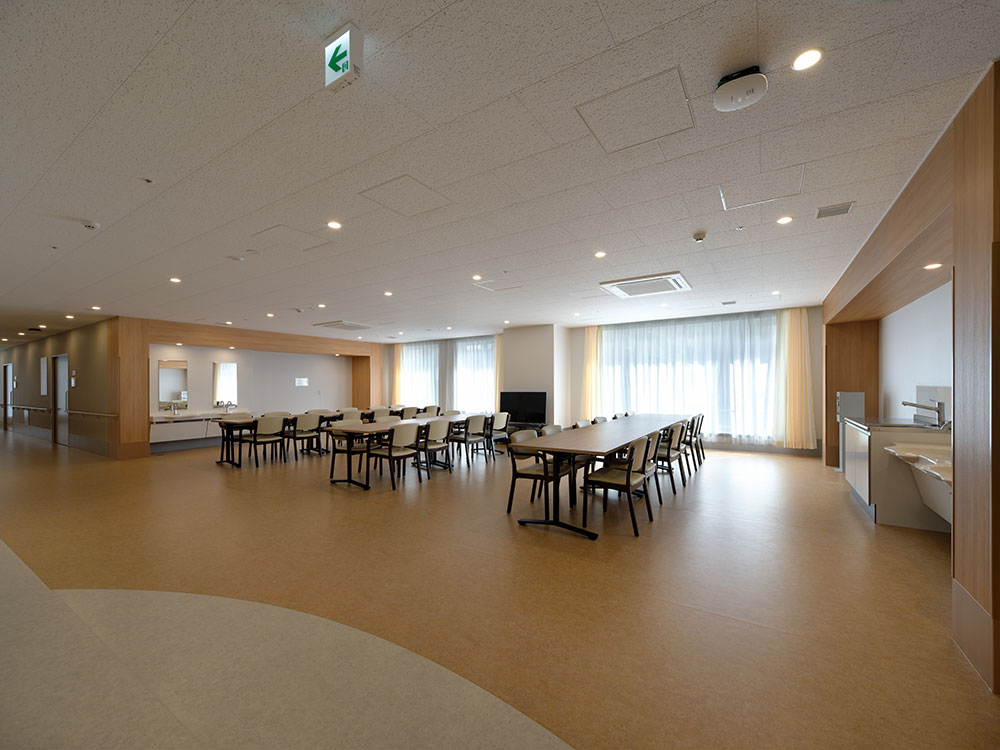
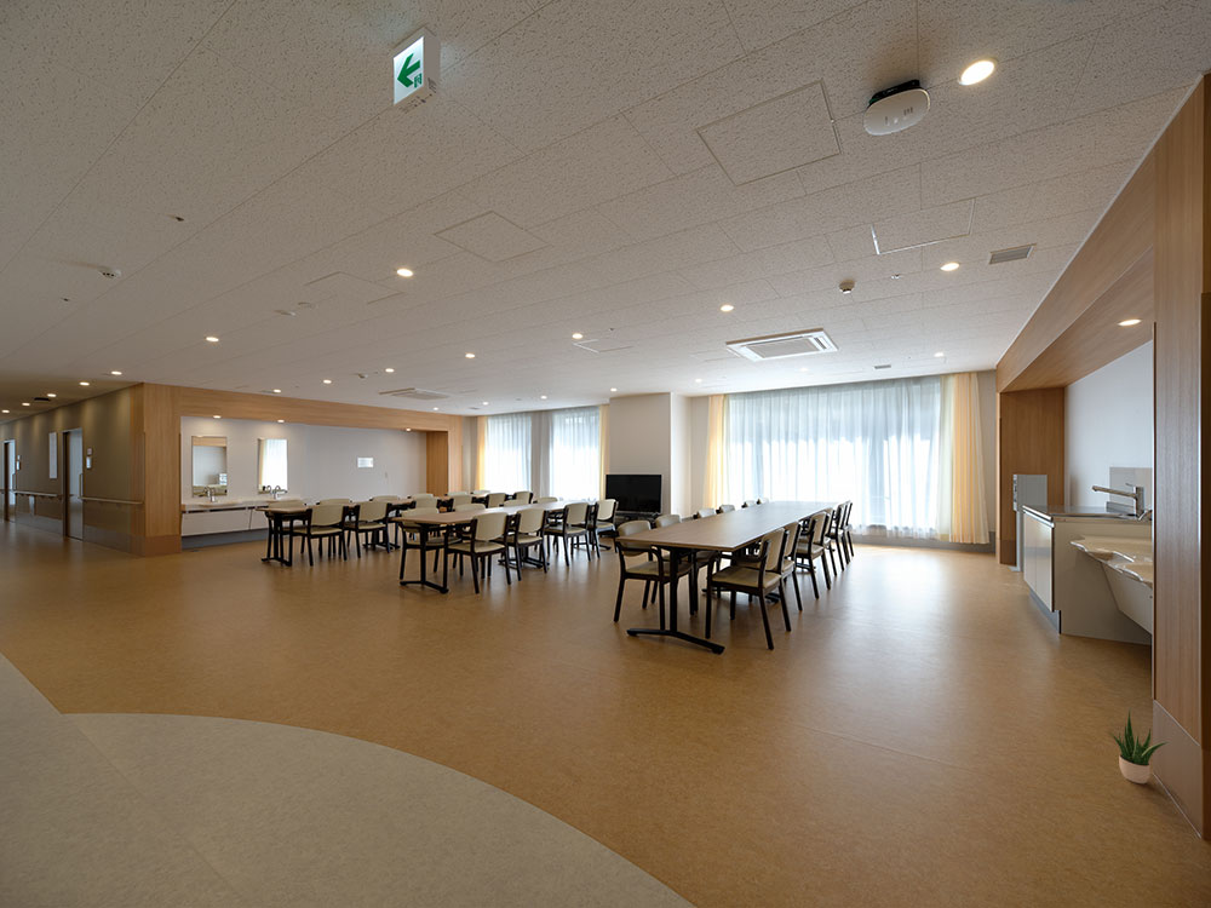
+ potted plant (1135, 748)
